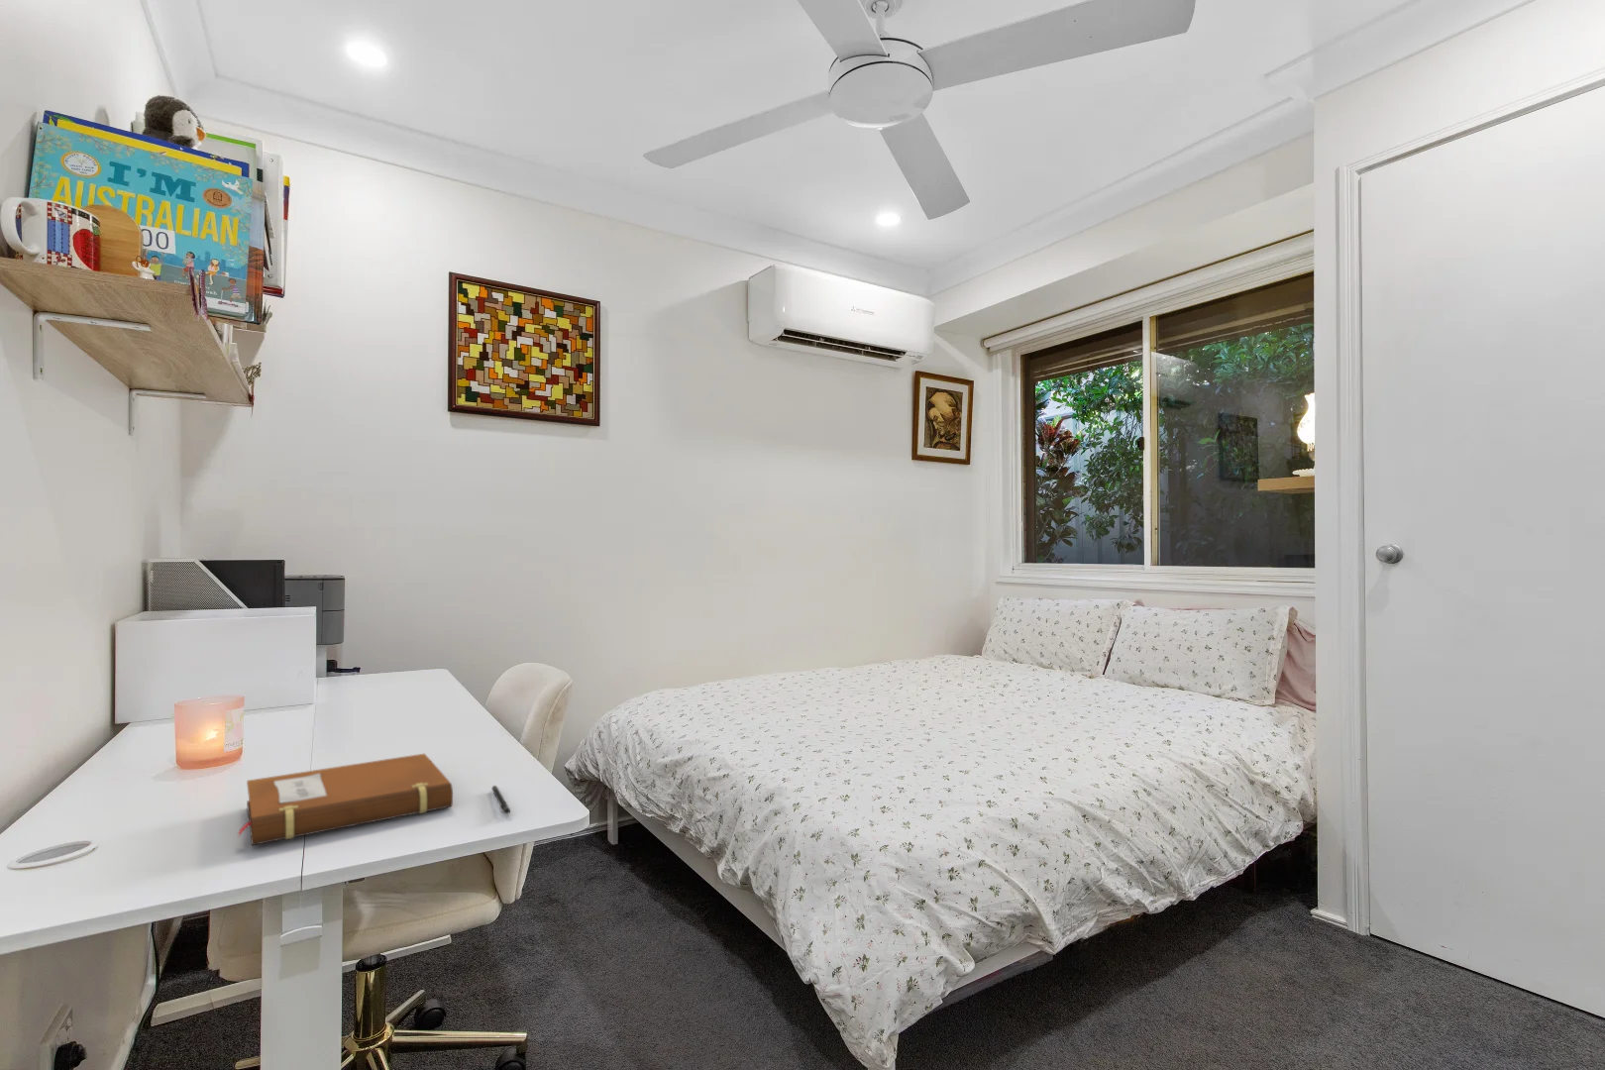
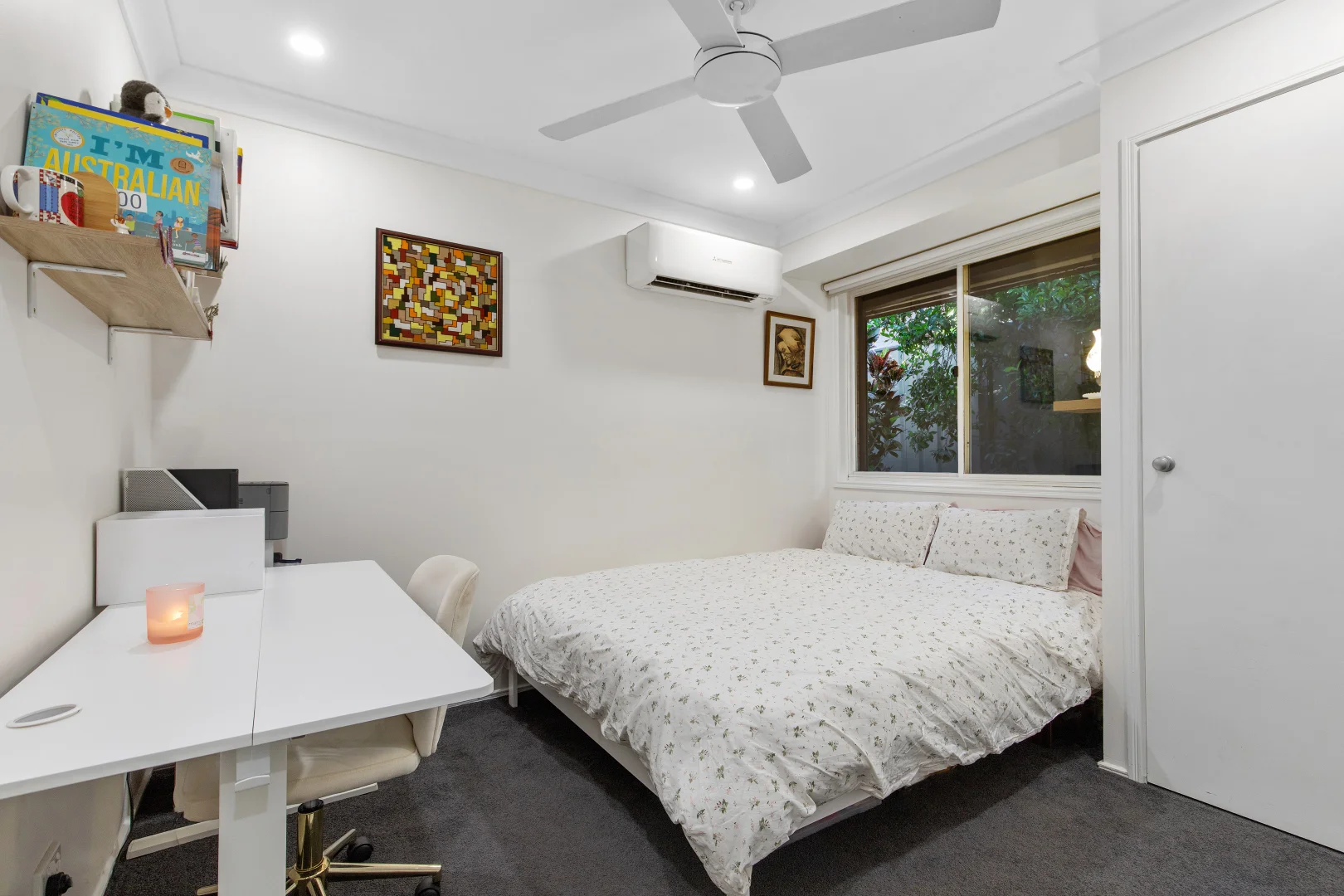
- pen (499, 798)
- notebook (344, 795)
